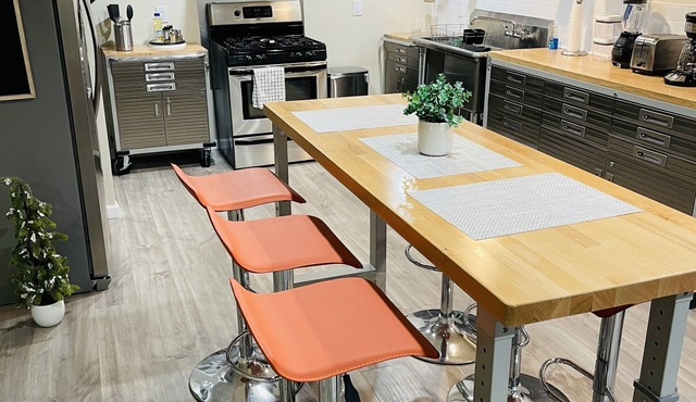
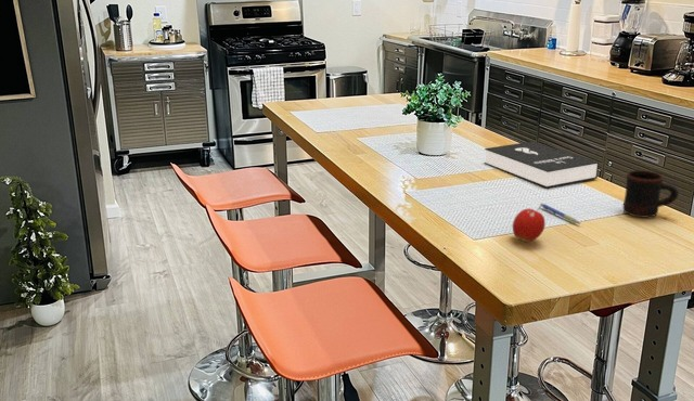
+ mug (651, 195)
+ booklet (539, 163)
+ pen (560, 214)
+ fruit (528, 223)
